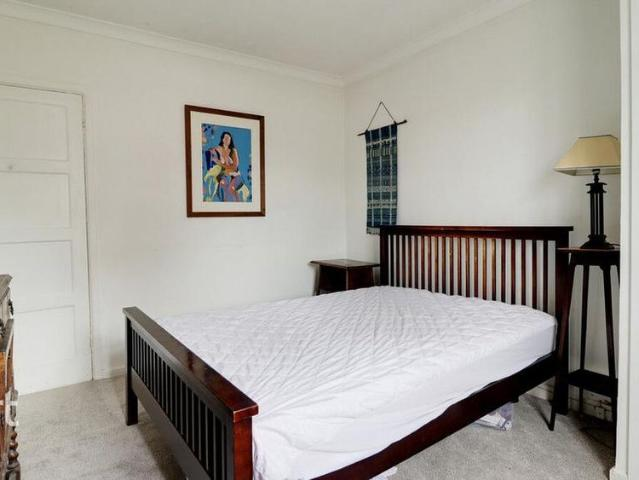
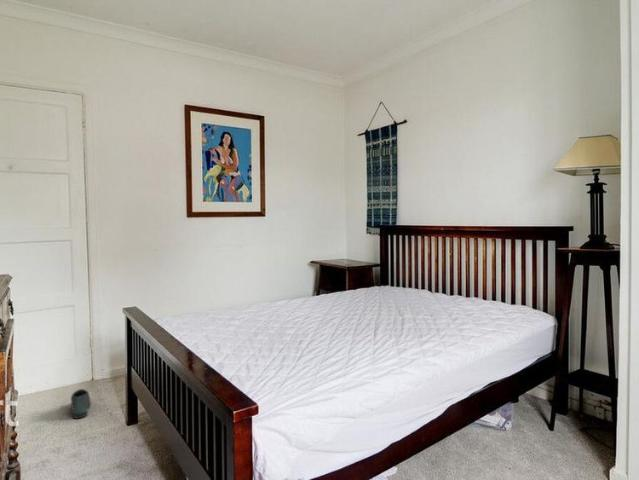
+ shoe (81, 399)
